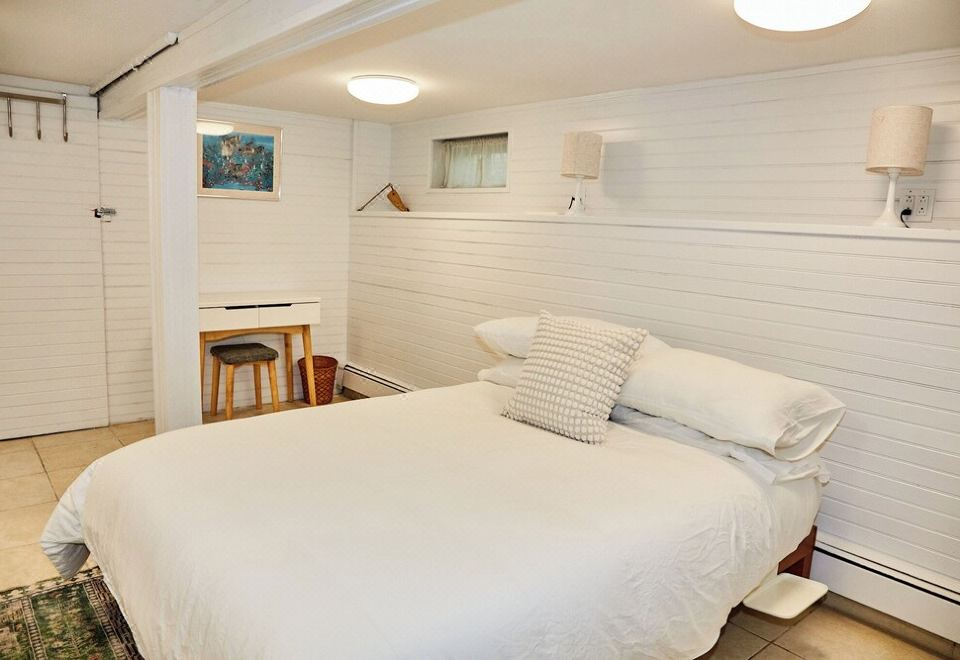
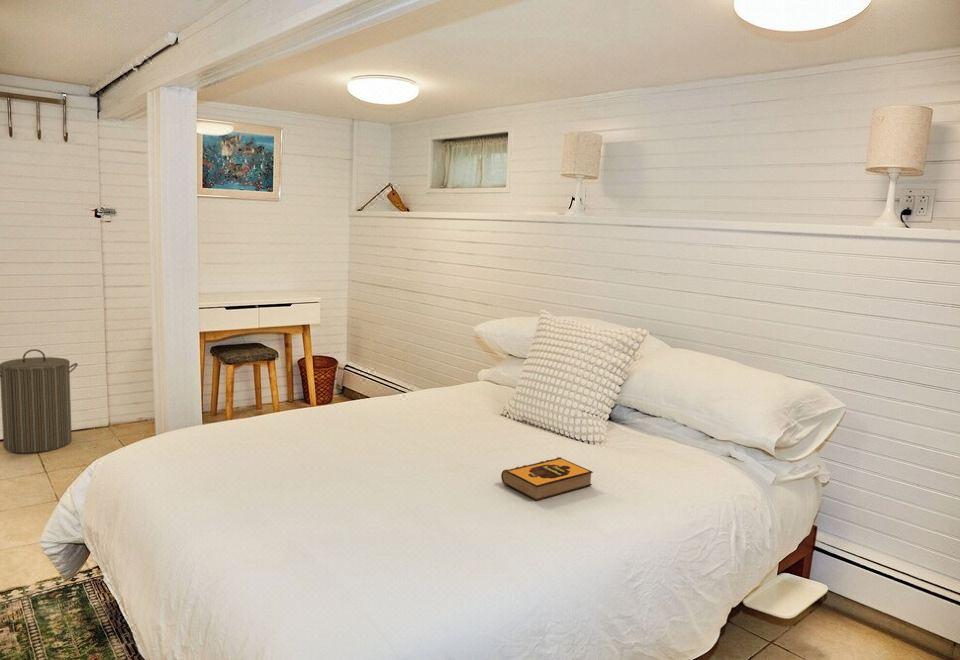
+ hardback book (546, 476)
+ laundry hamper (36, 397)
